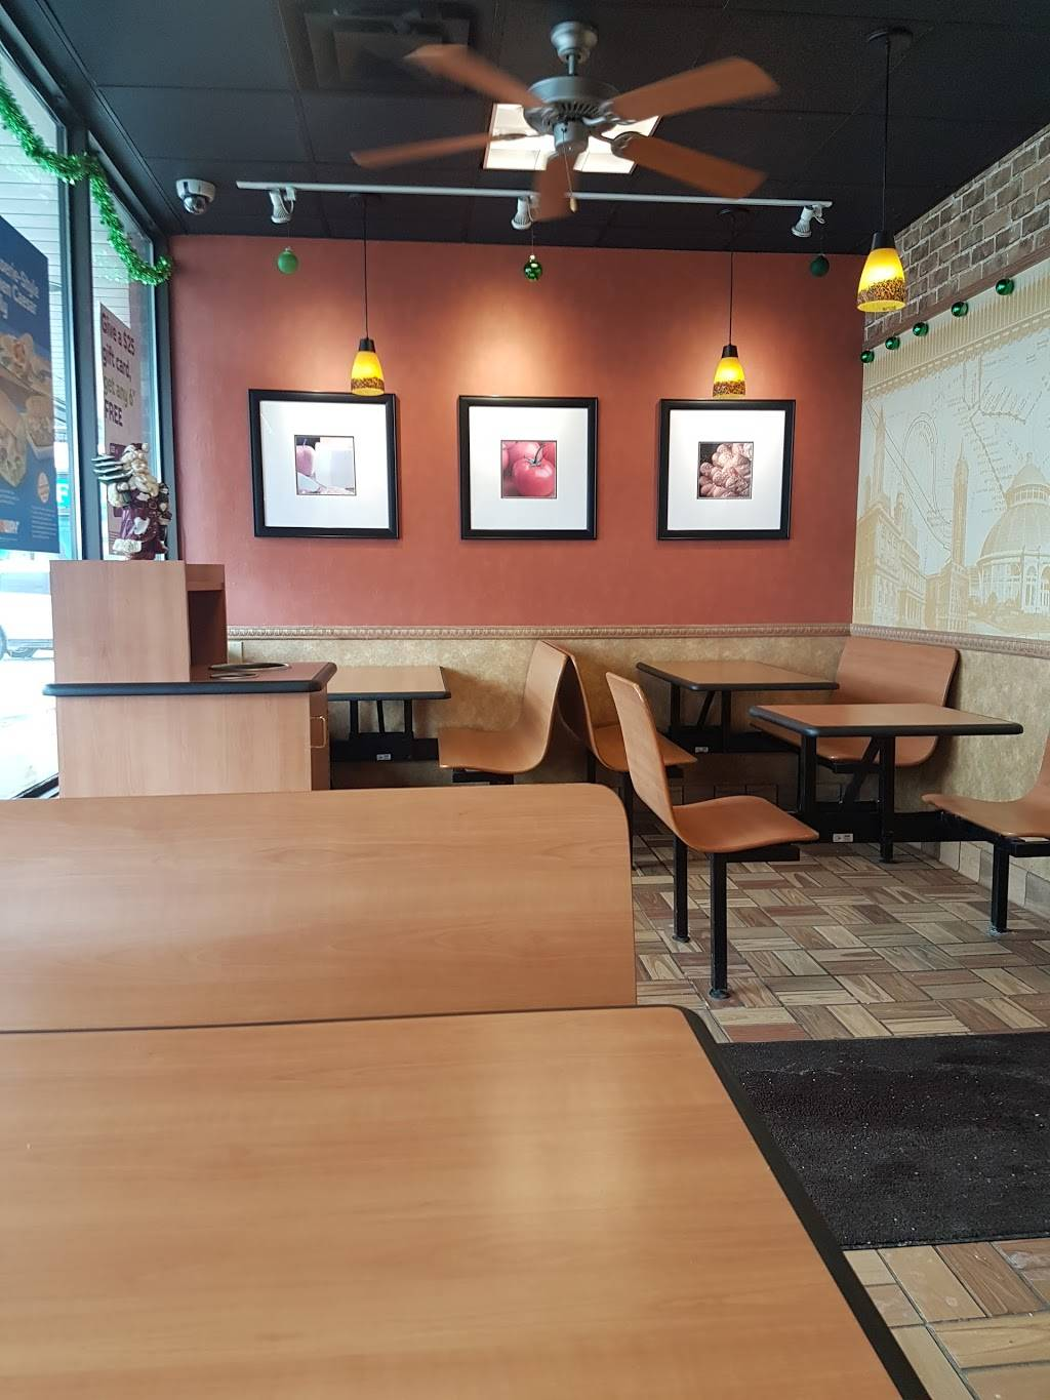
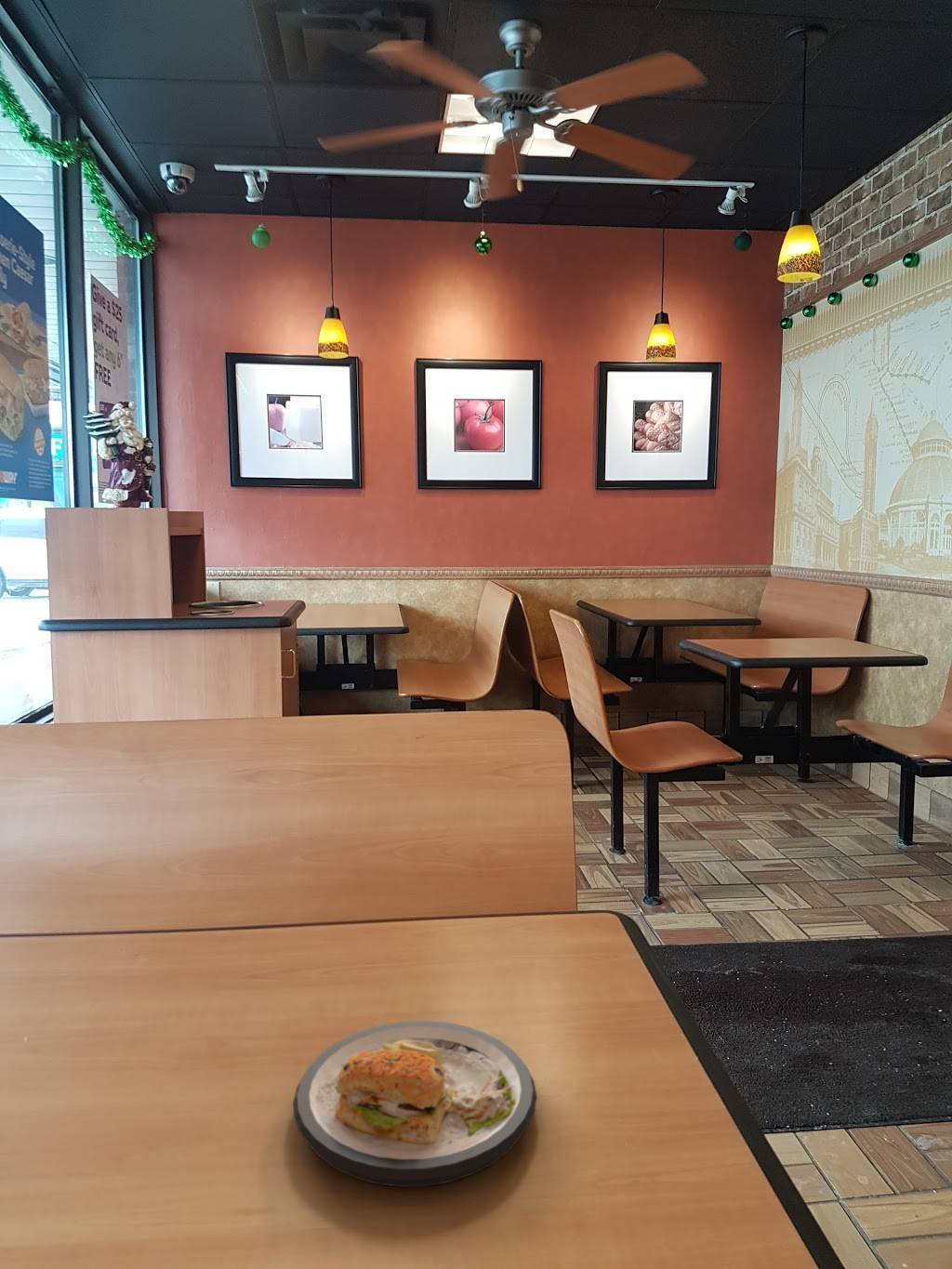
+ sandwich (416, 1076)
